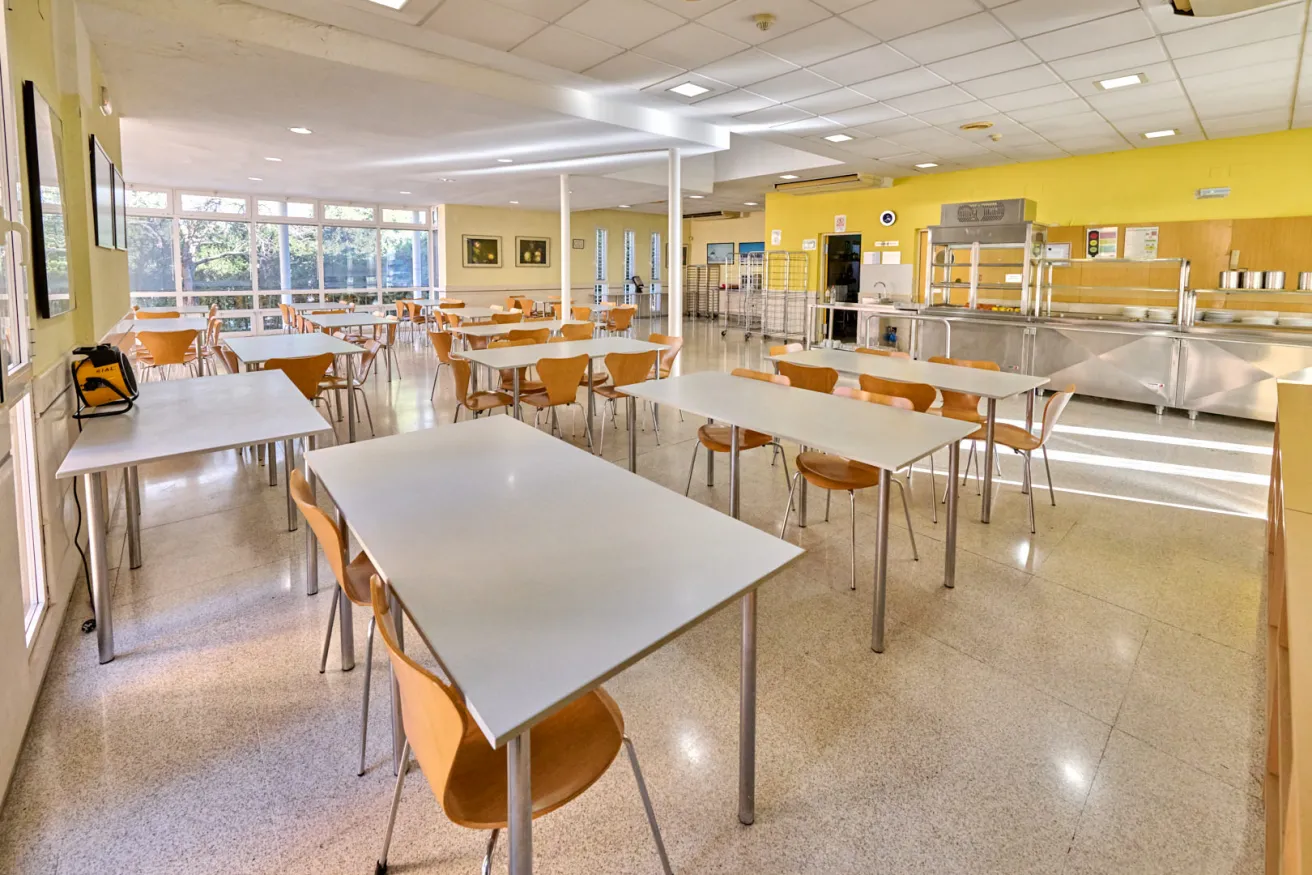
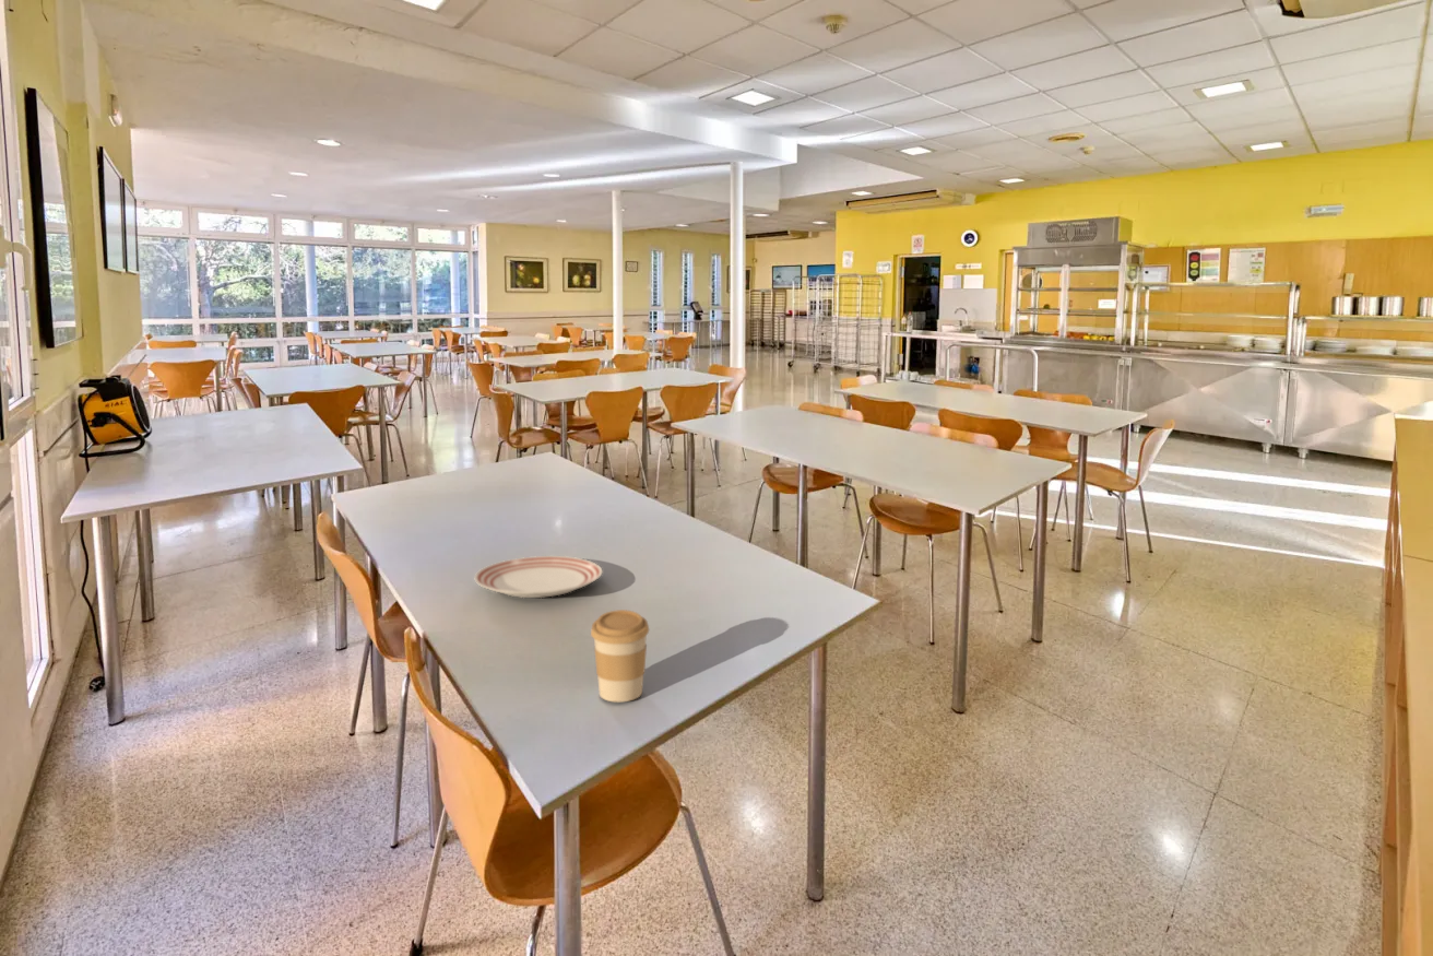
+ dinner plate (540, 578)
+ coffee cup (620, 654)
